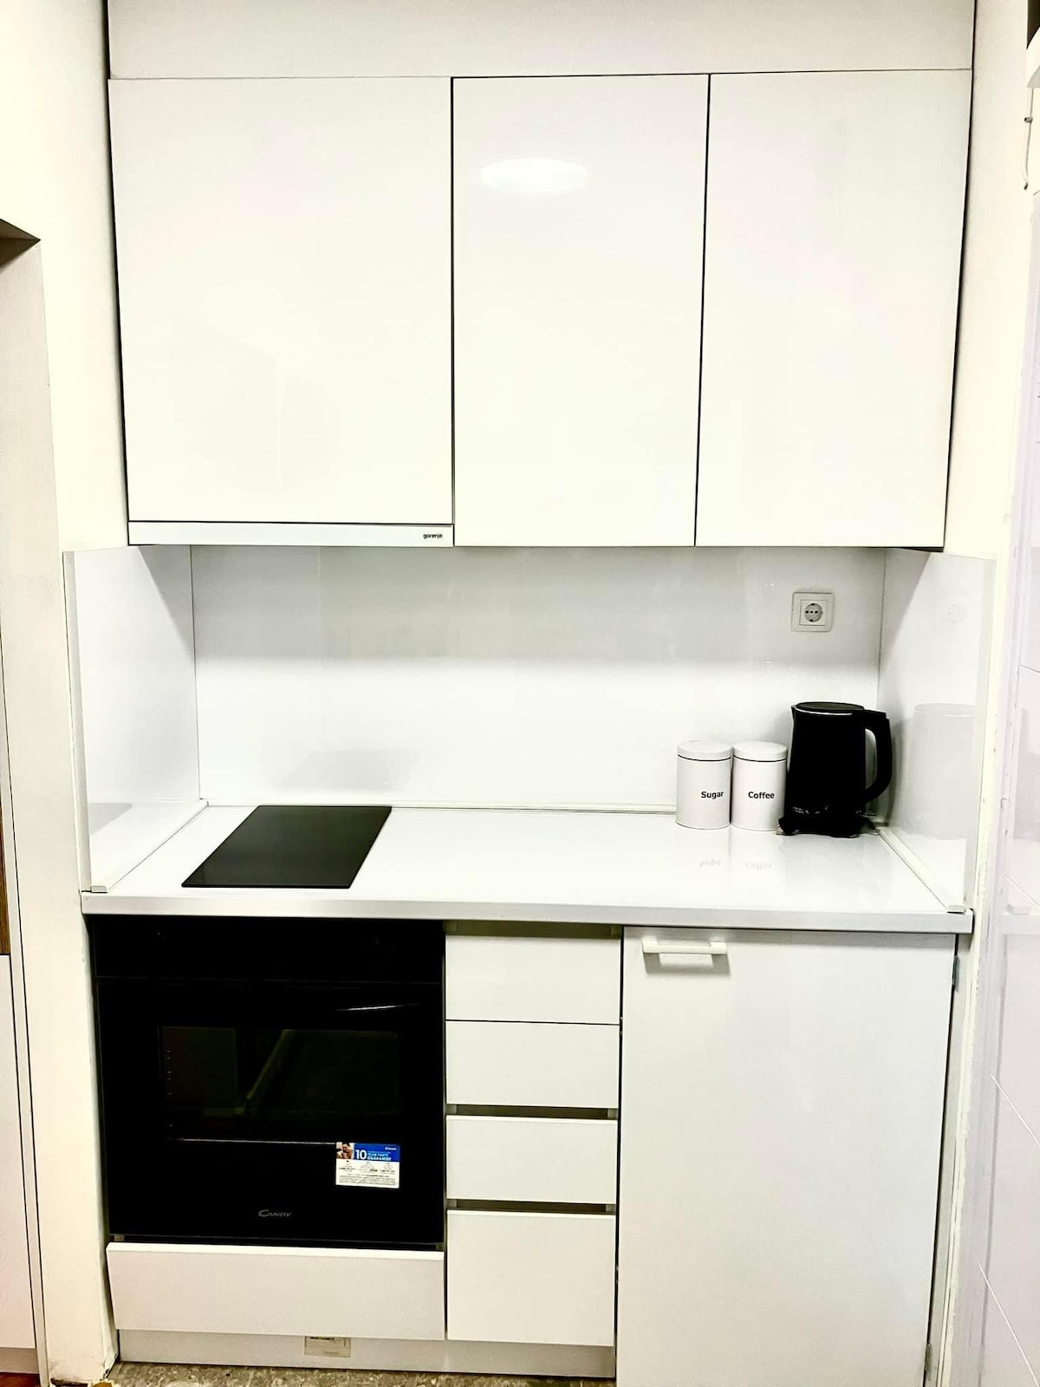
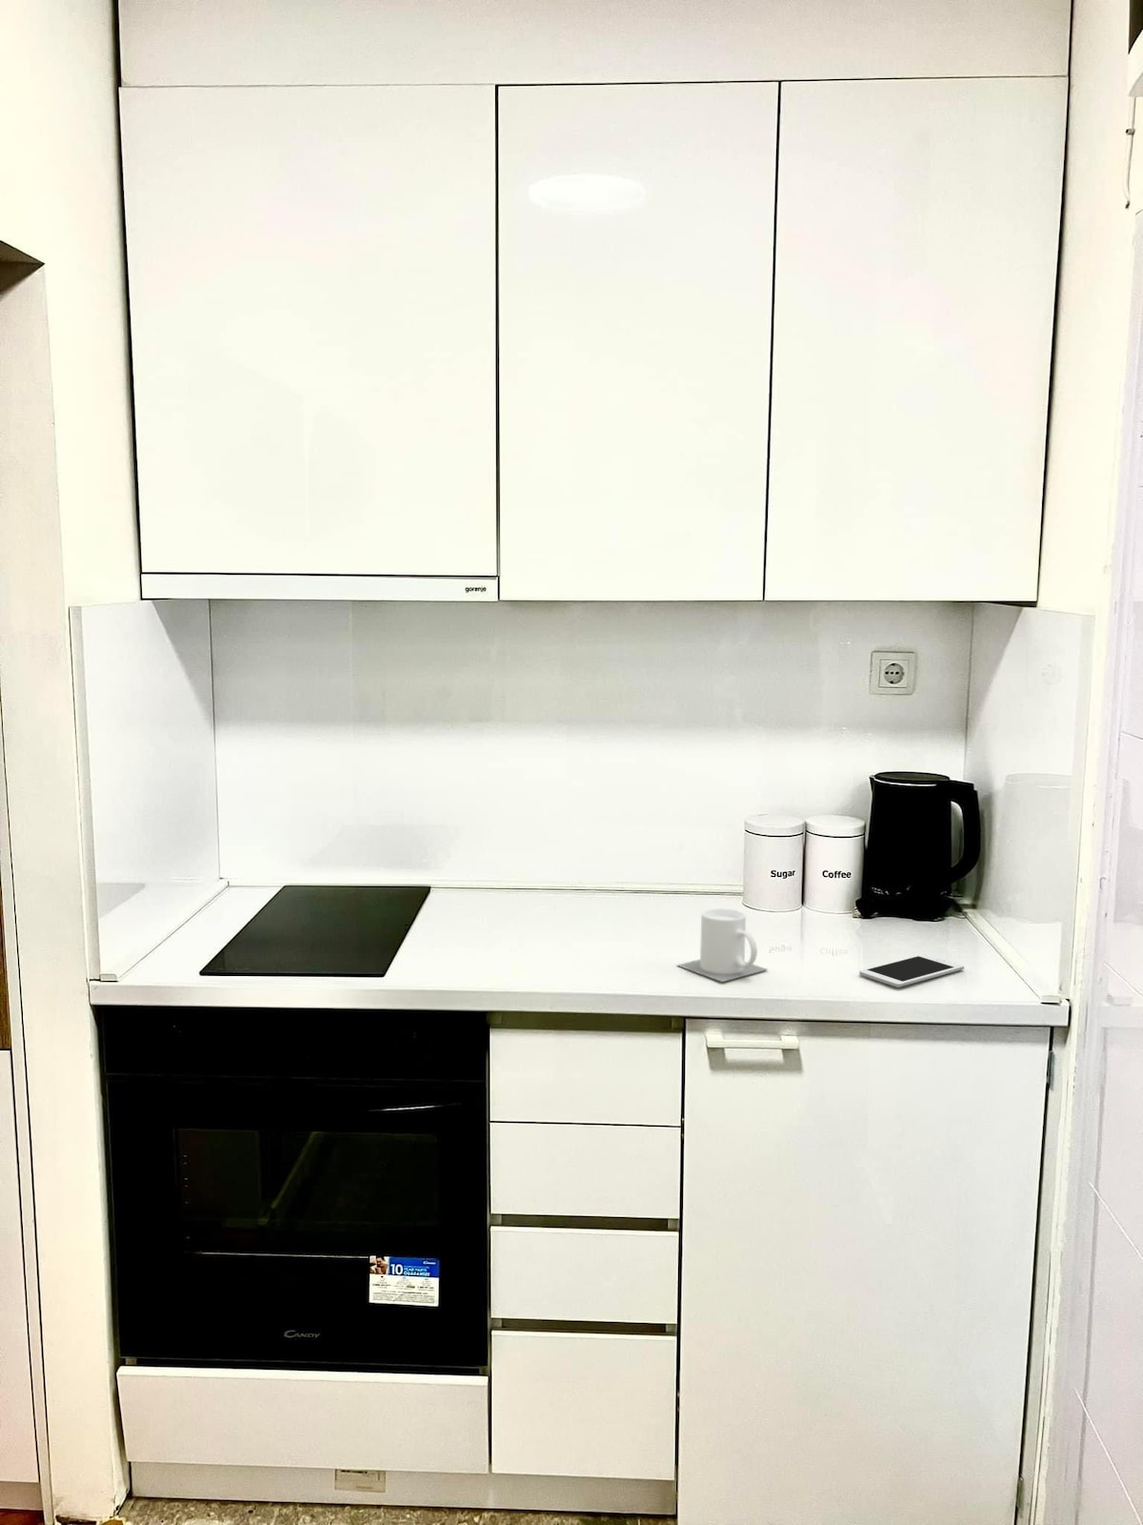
+ cell phone (911, 969)
+ mug (726, 941)
